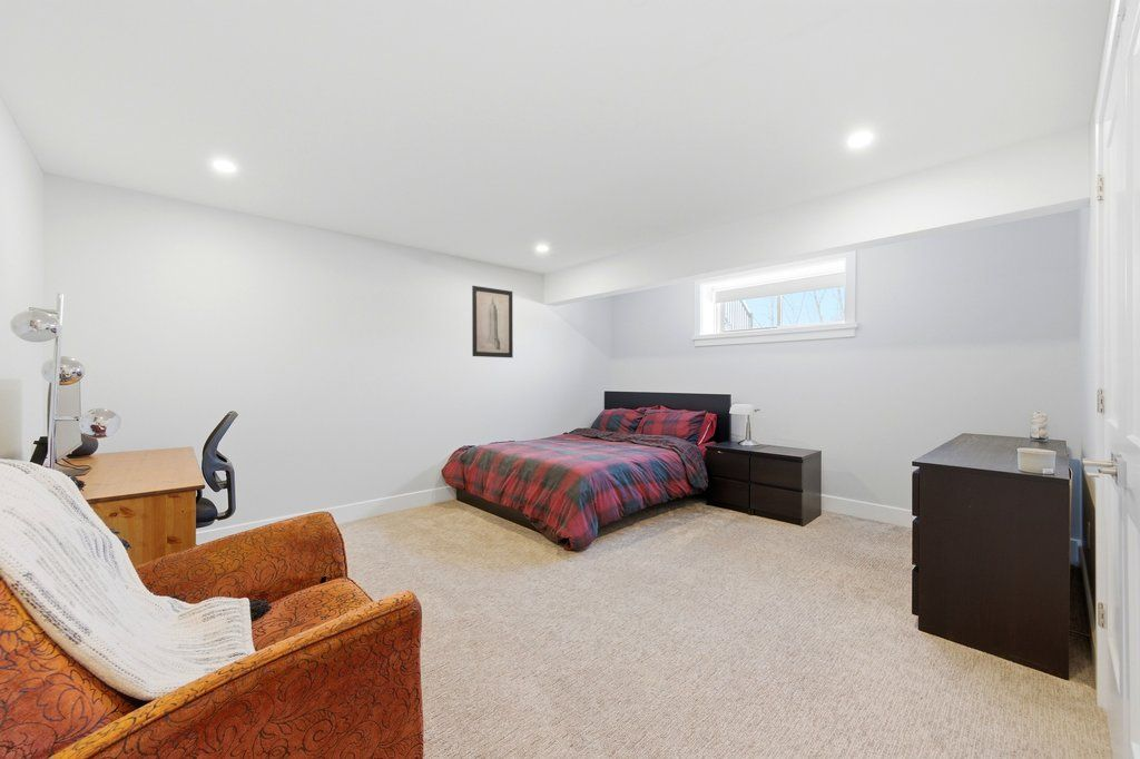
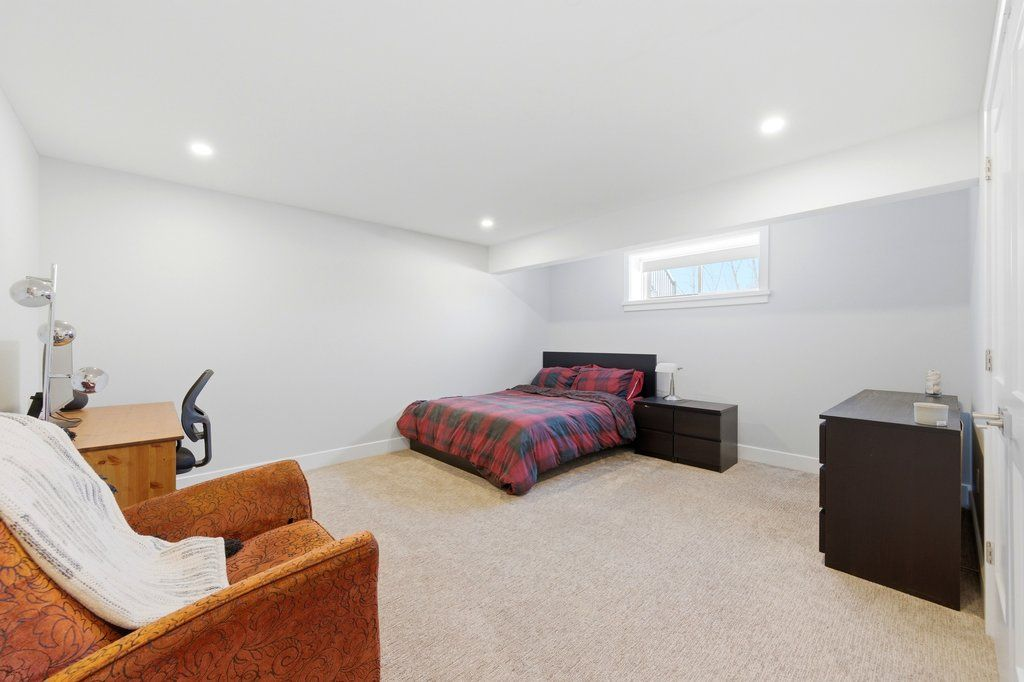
- wall art (492, 323)
